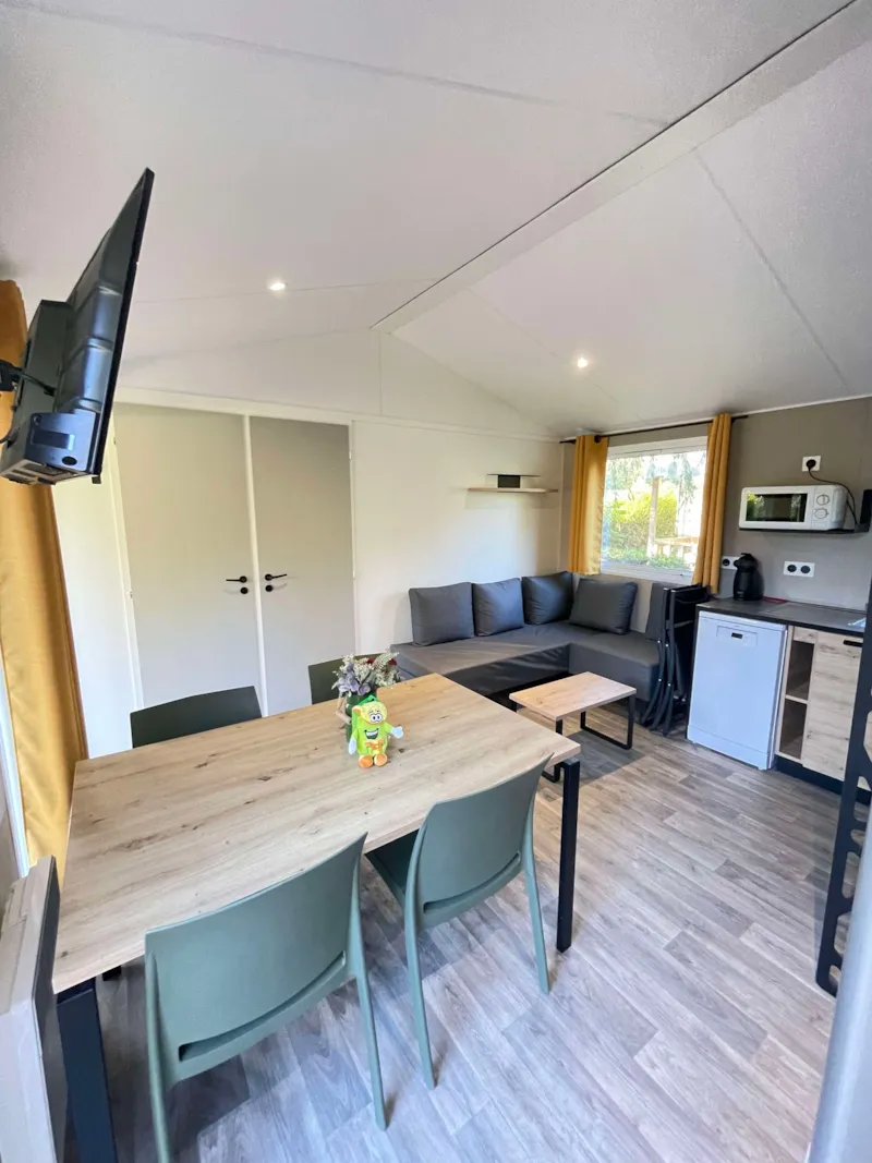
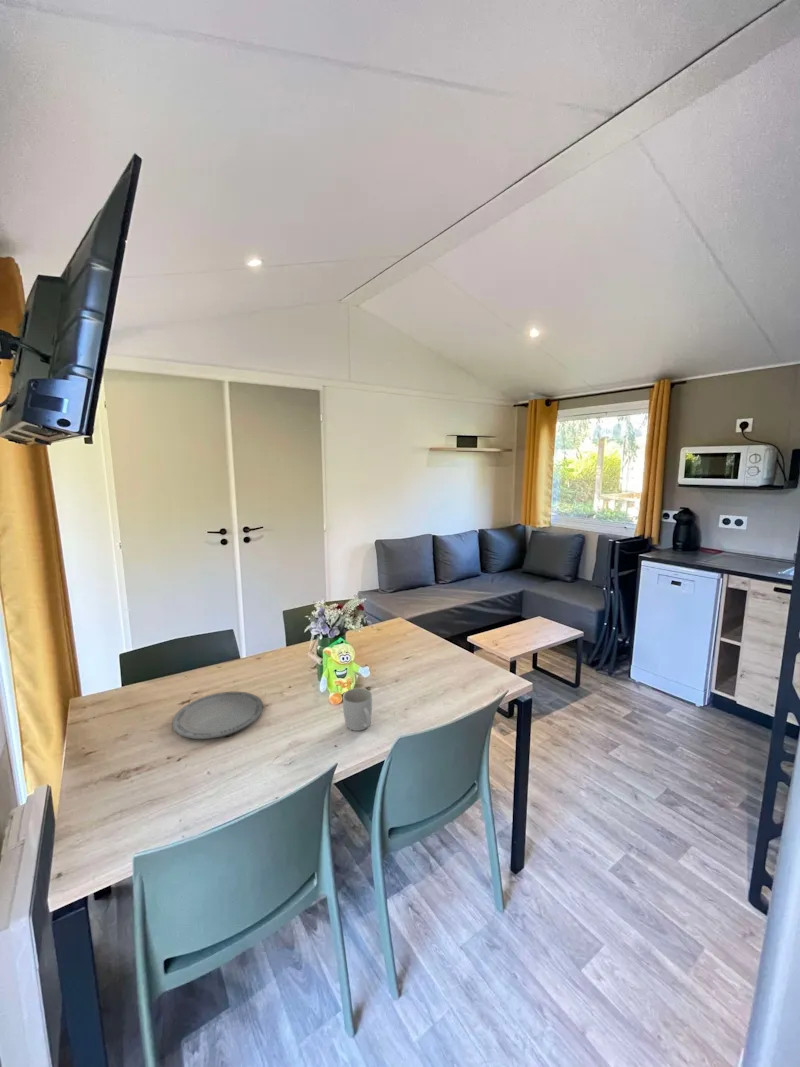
+ mug (360, 712)
+ plate (219, 714)
